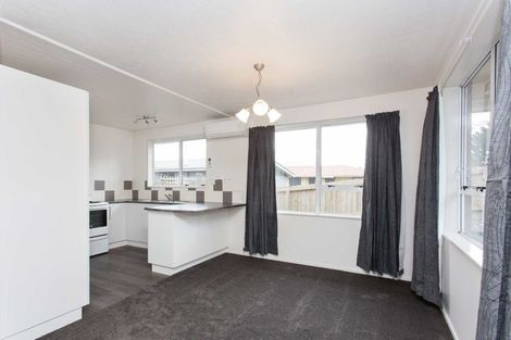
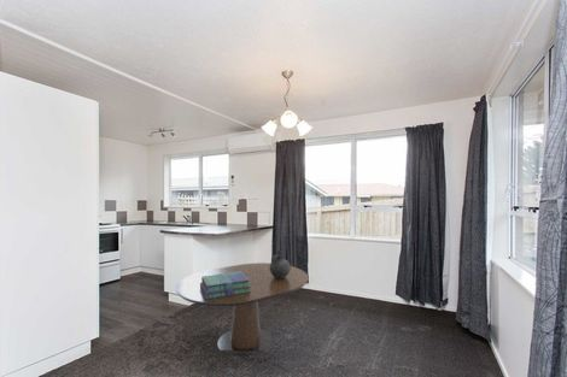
+ stack of books (224, 283)
+ dining table (241, 307)
+ ceramic jug (280, 263)
